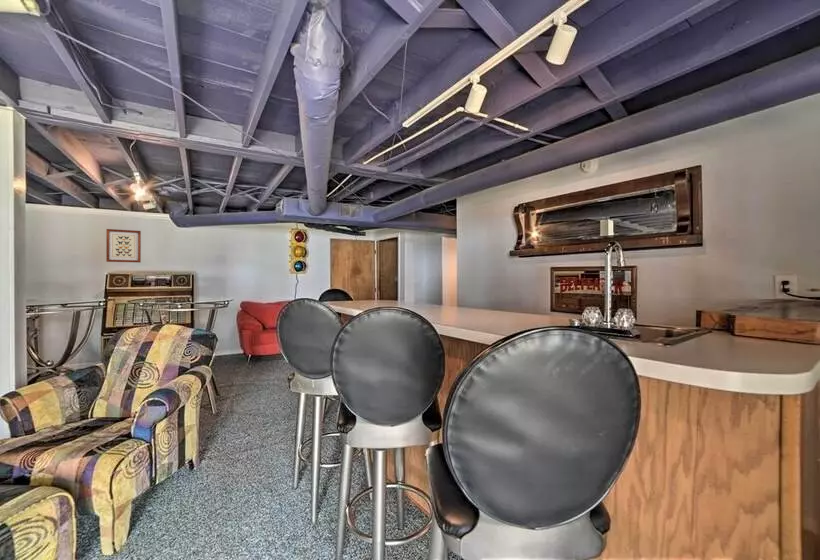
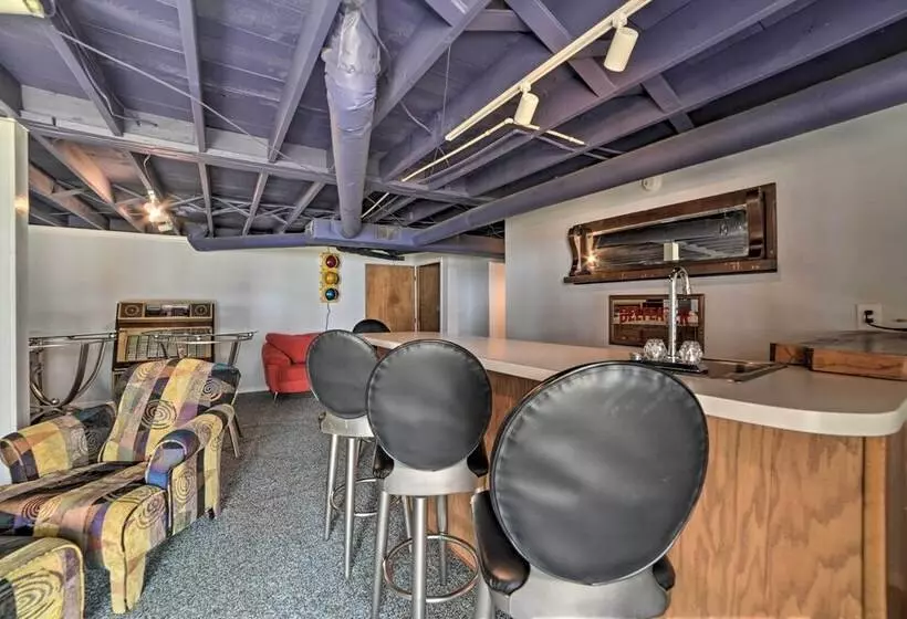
- wall art (123, 246)
